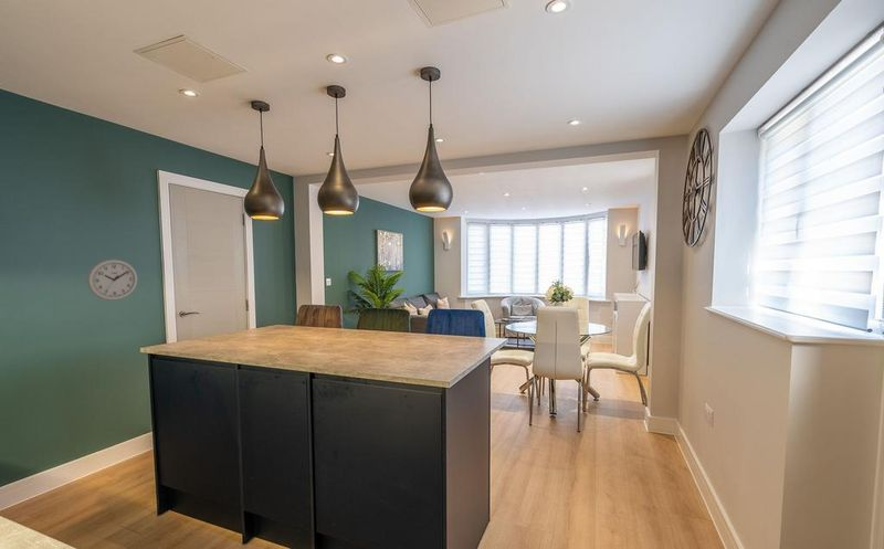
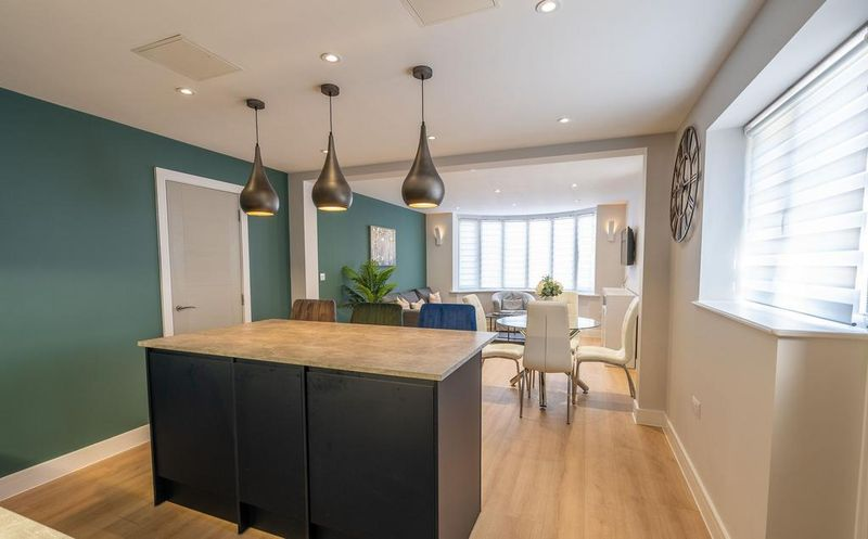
- wall clock (114, 279)
